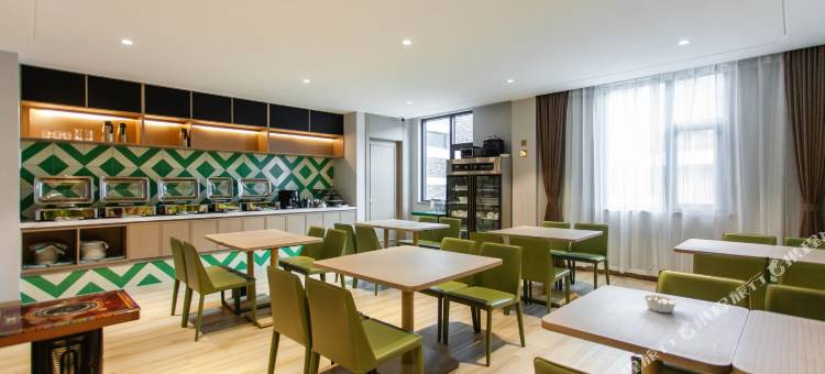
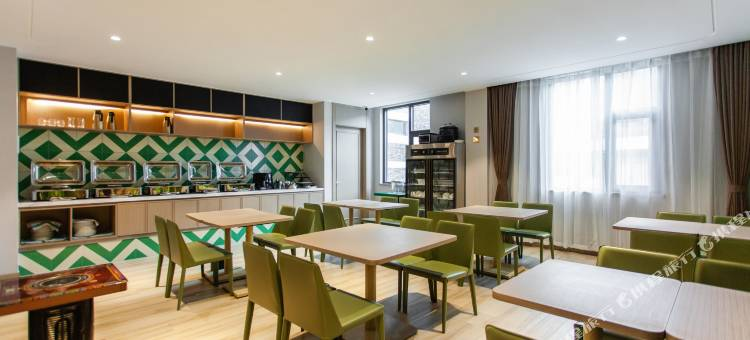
- legume (661, 302)
